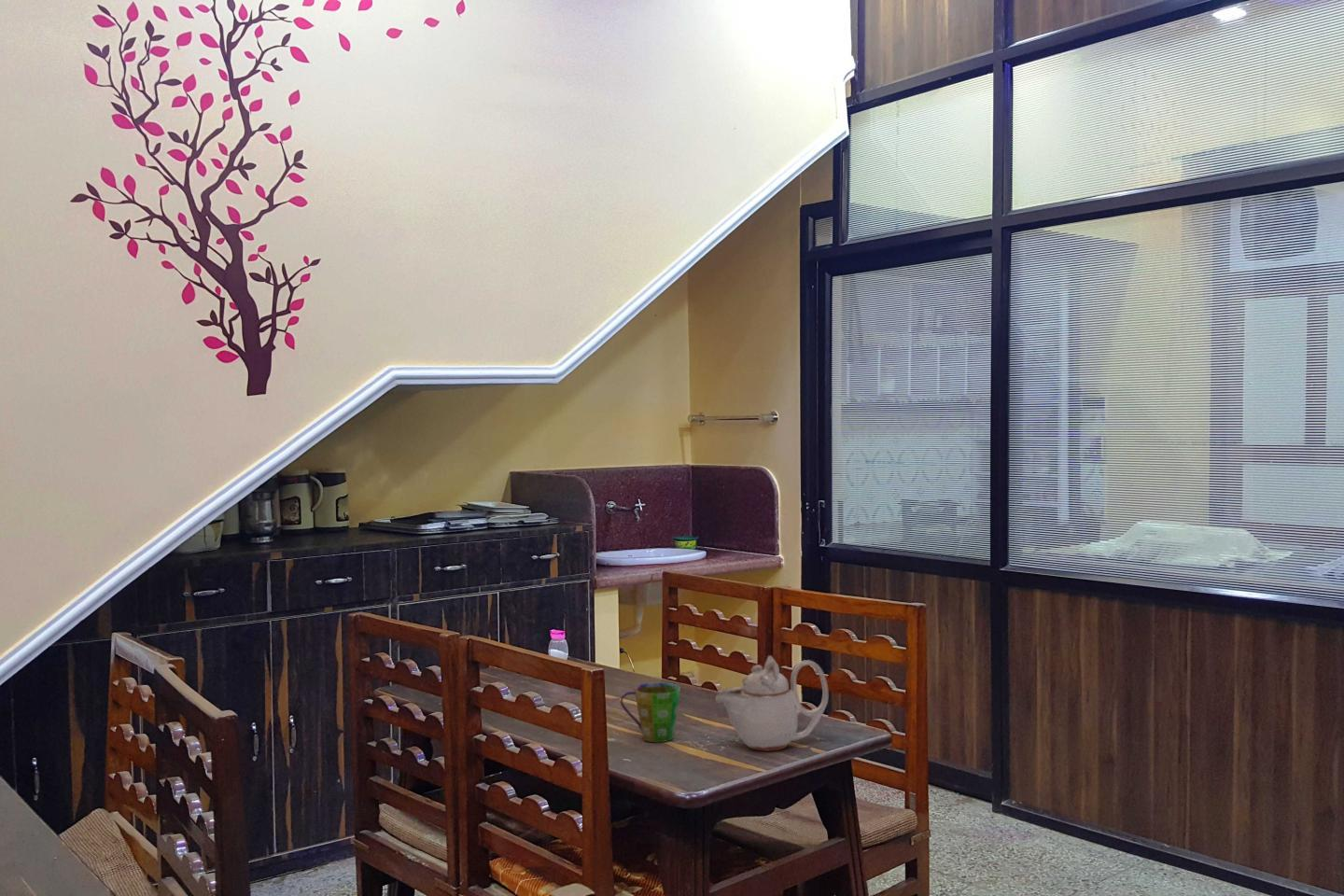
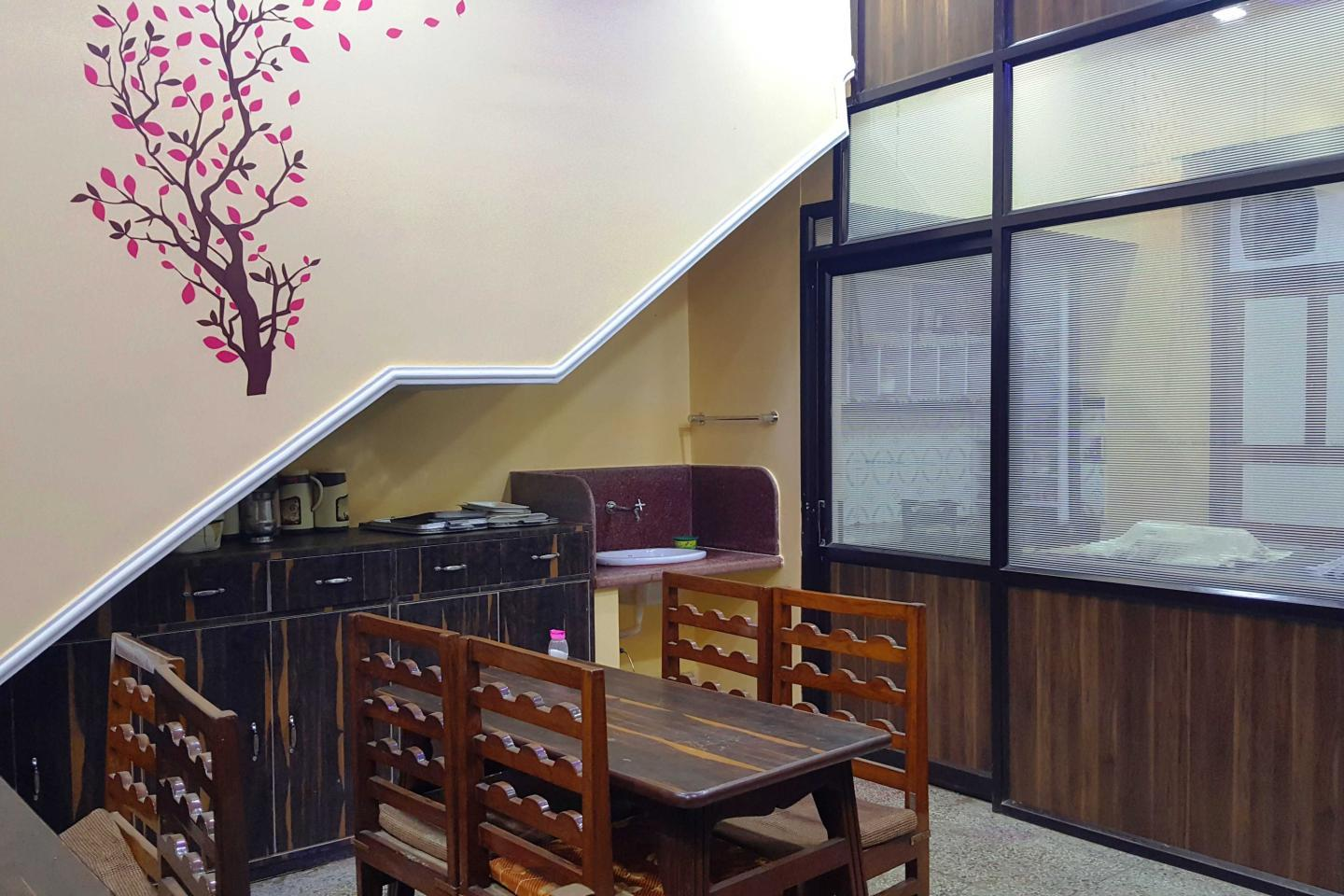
- cup (651, 713)
- teapot (772, 701)
